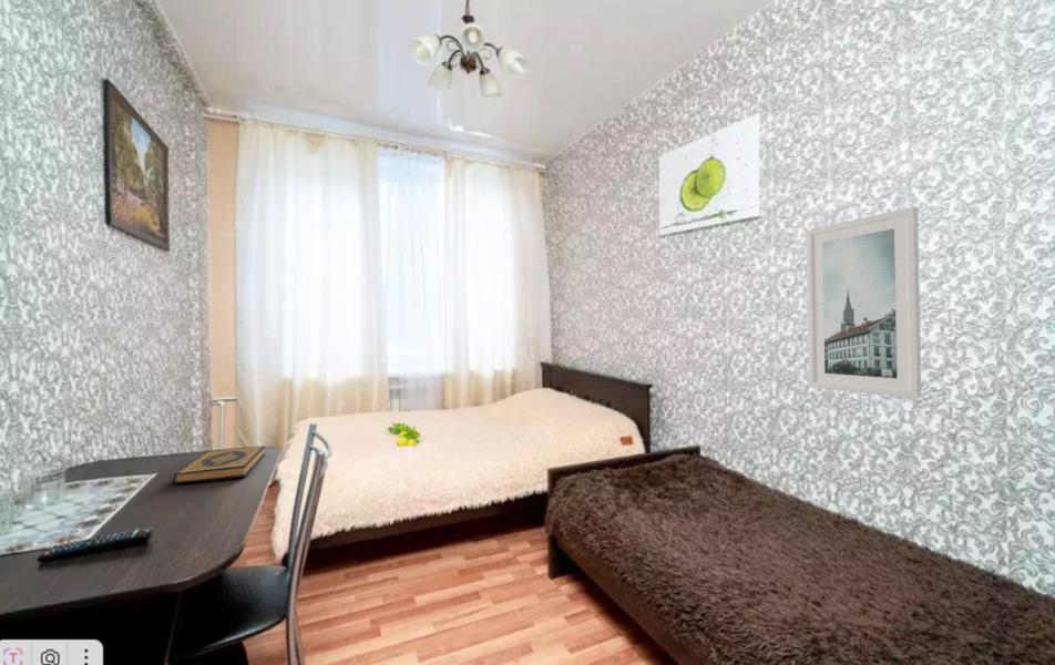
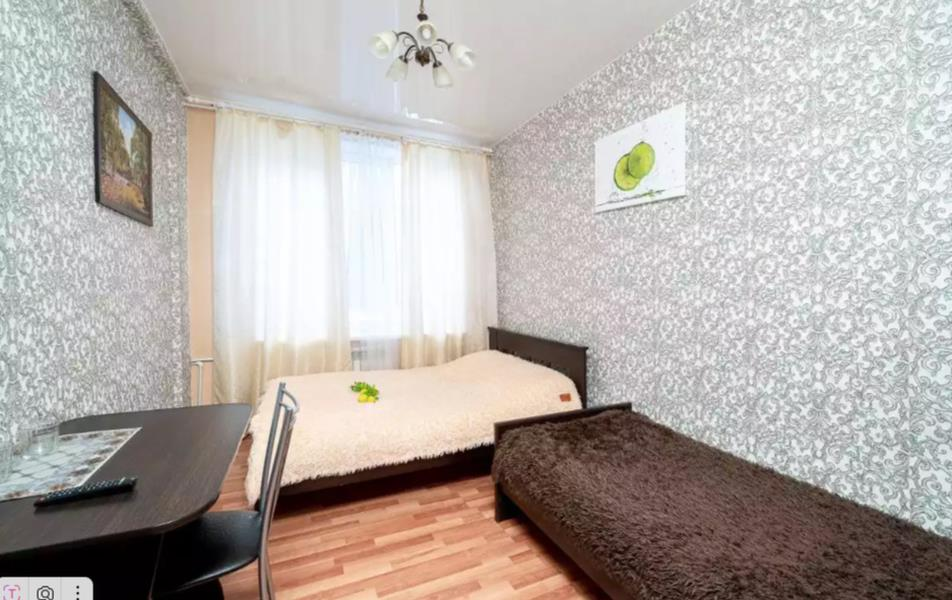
- hardback book (224, 462)
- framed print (858, 305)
